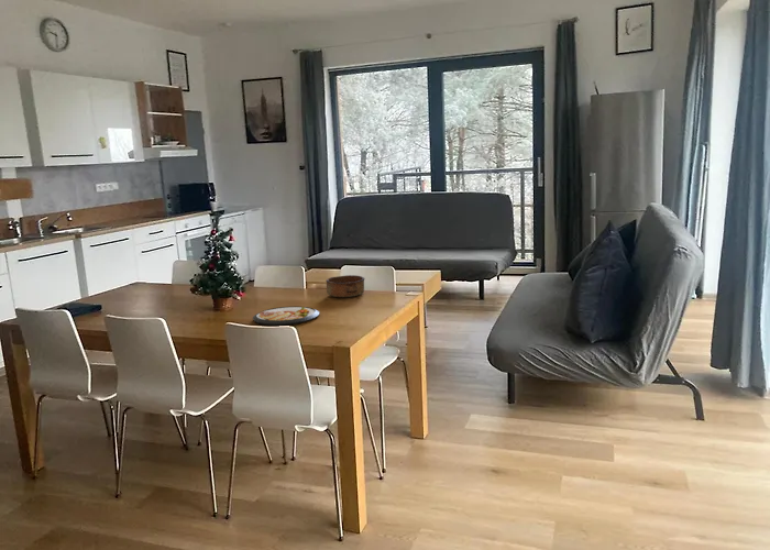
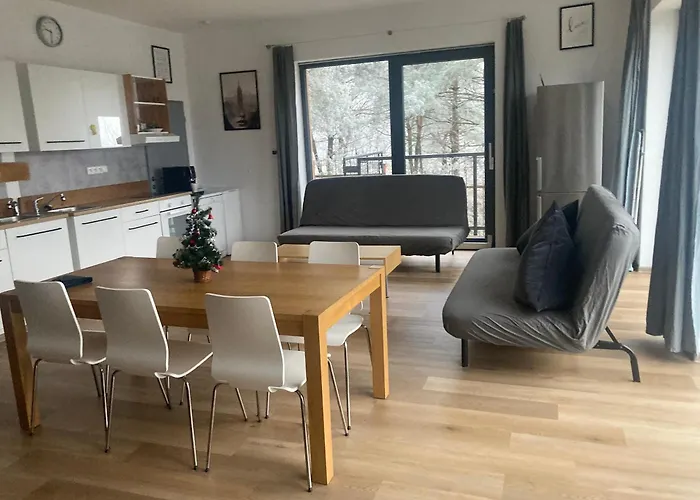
- dish (286, 314)
- bowl (345, 286)
